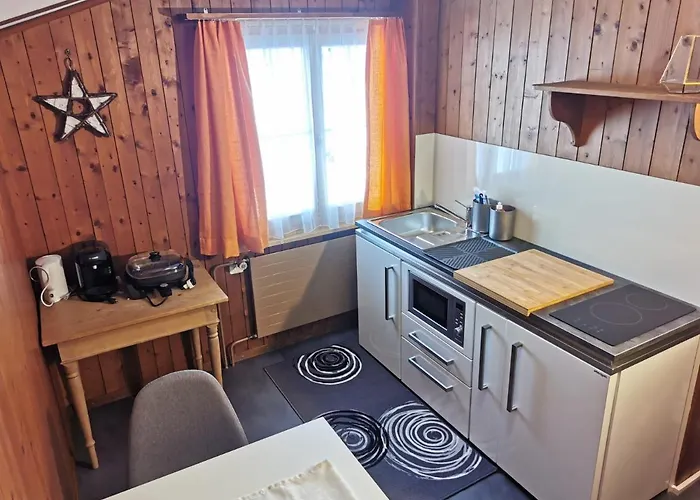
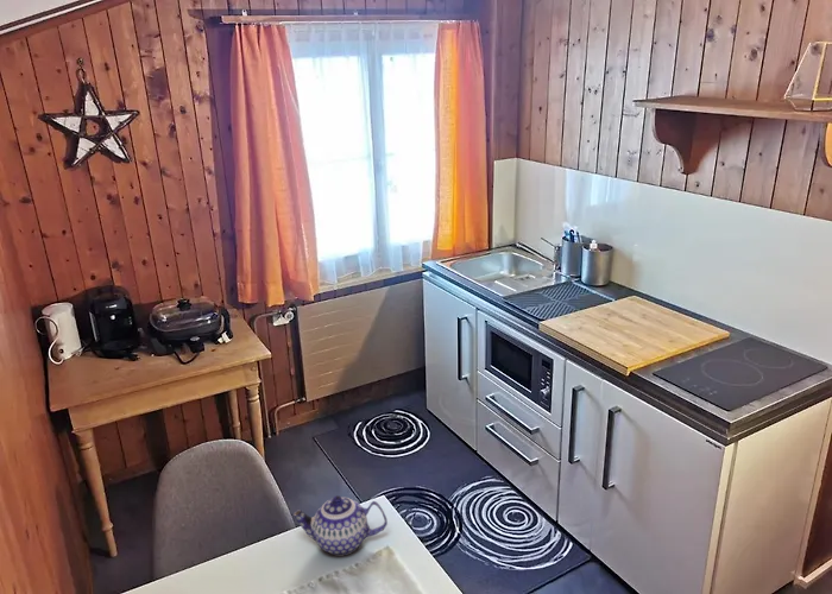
+ teapot (340, 519)
